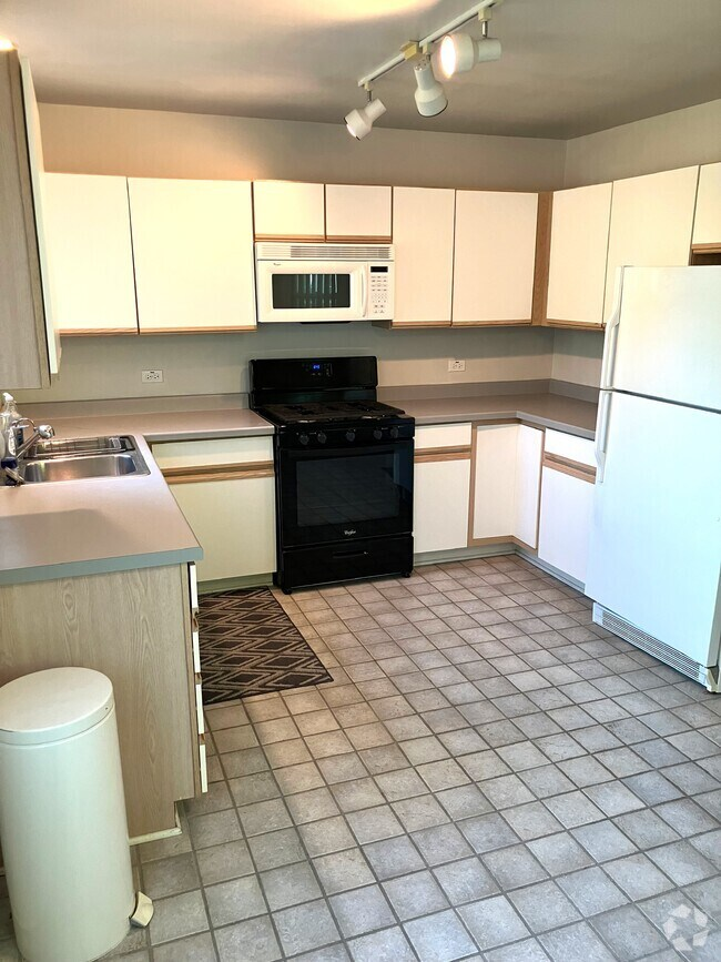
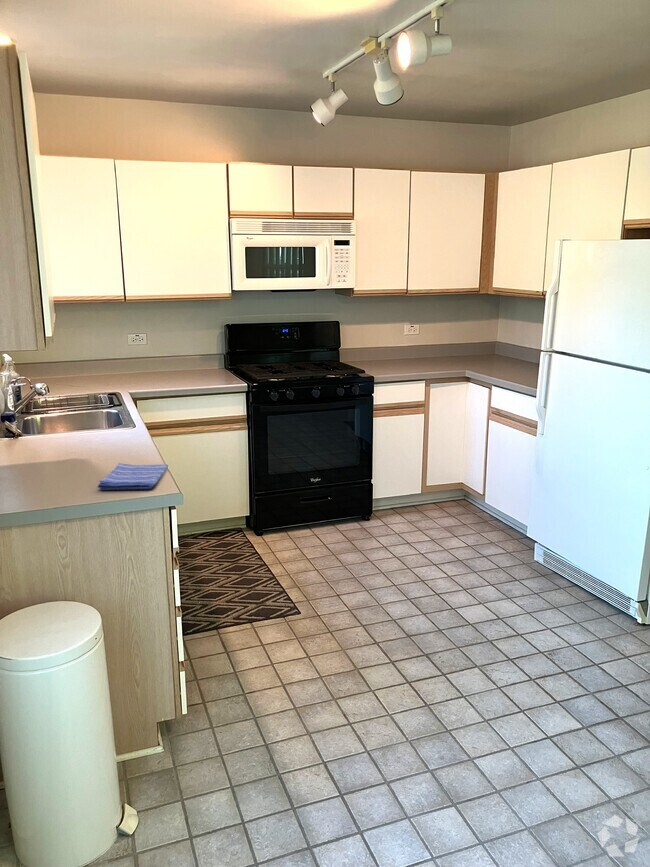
+ dish towel (134, 474)
